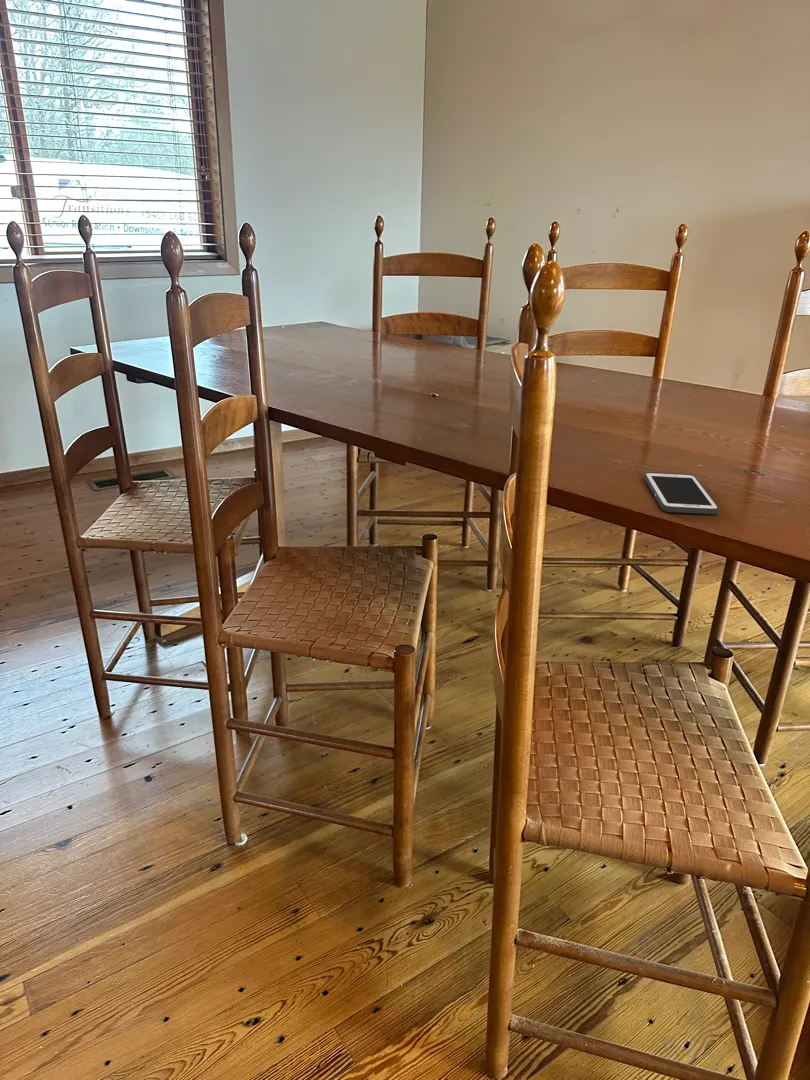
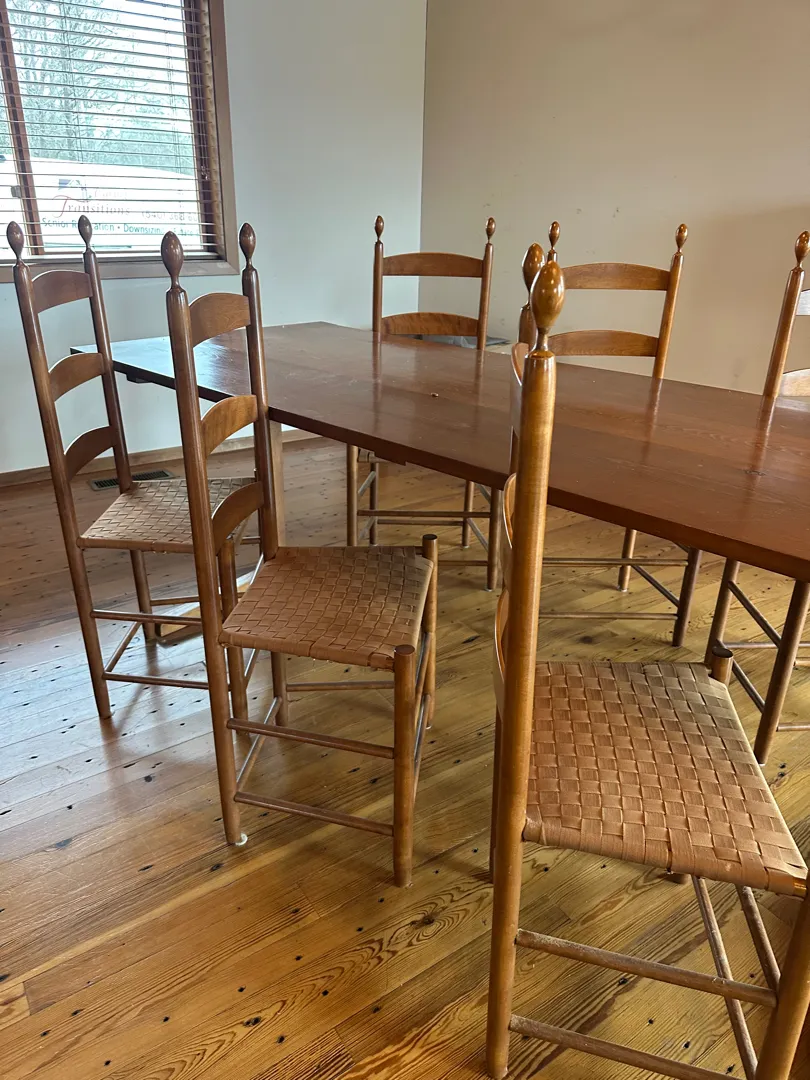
- cell phone (679, 492)
